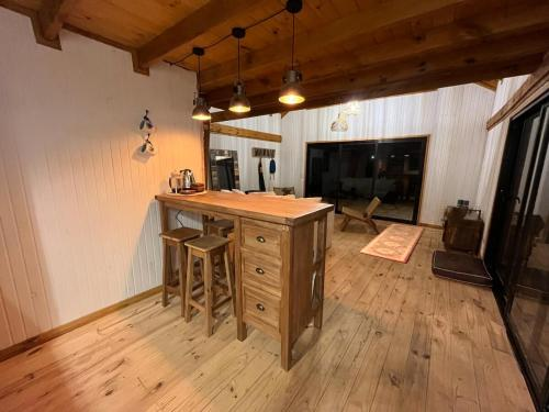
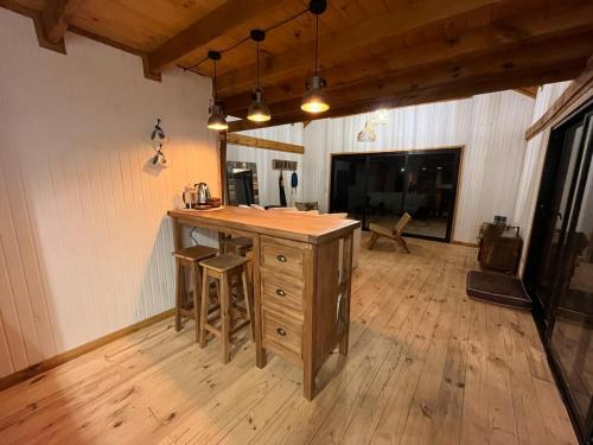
- rug (396, 237)
